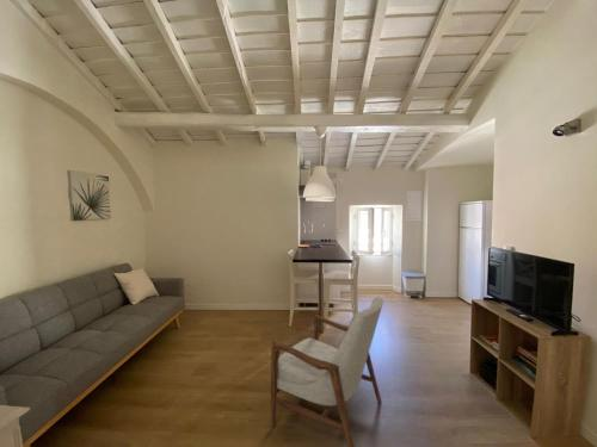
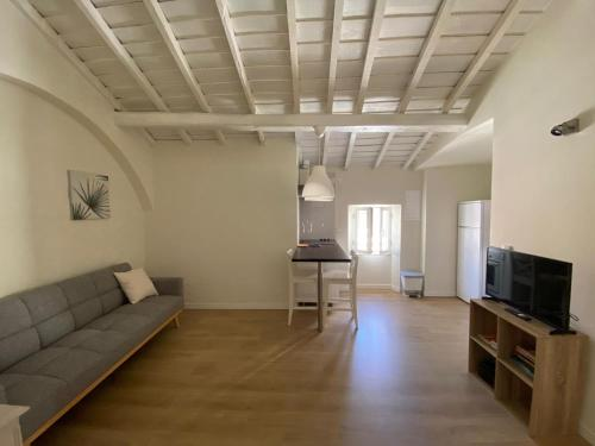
- armchair (330, 355)
